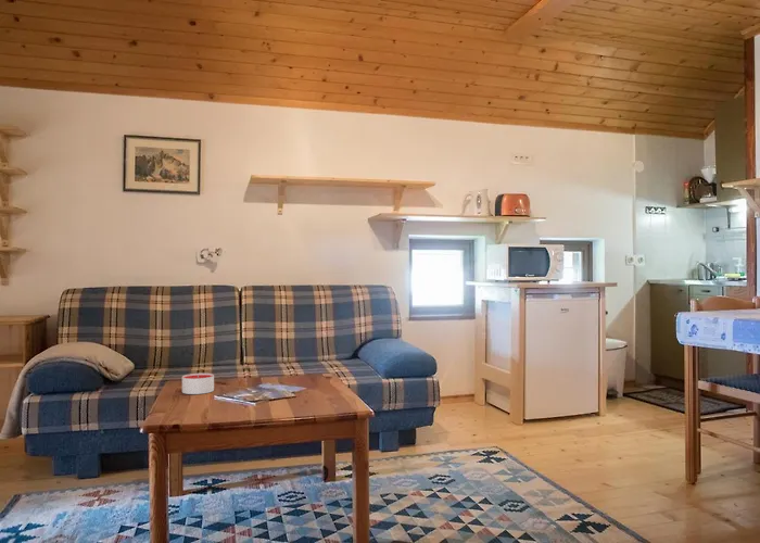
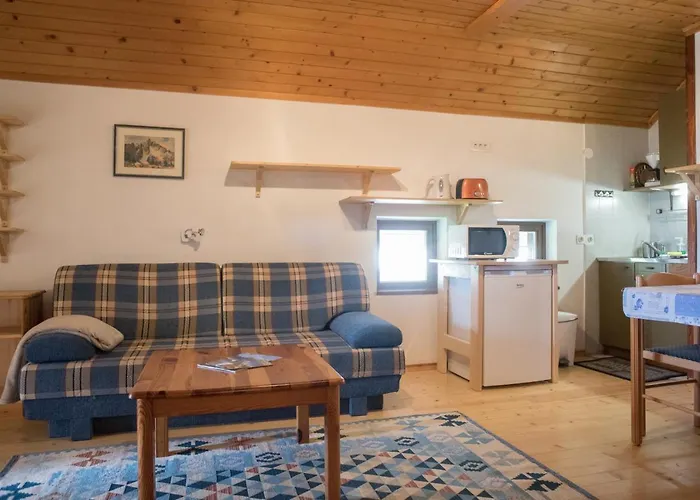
- candle (198, 382)
